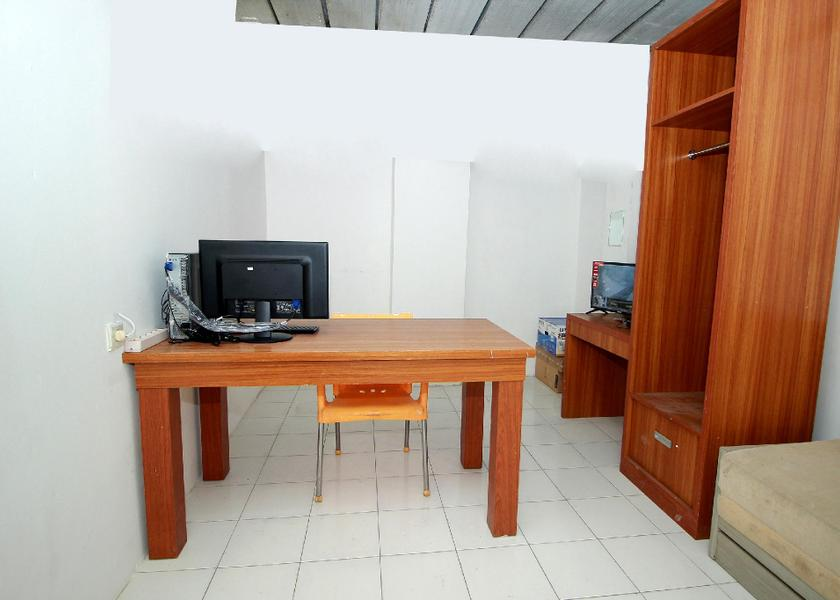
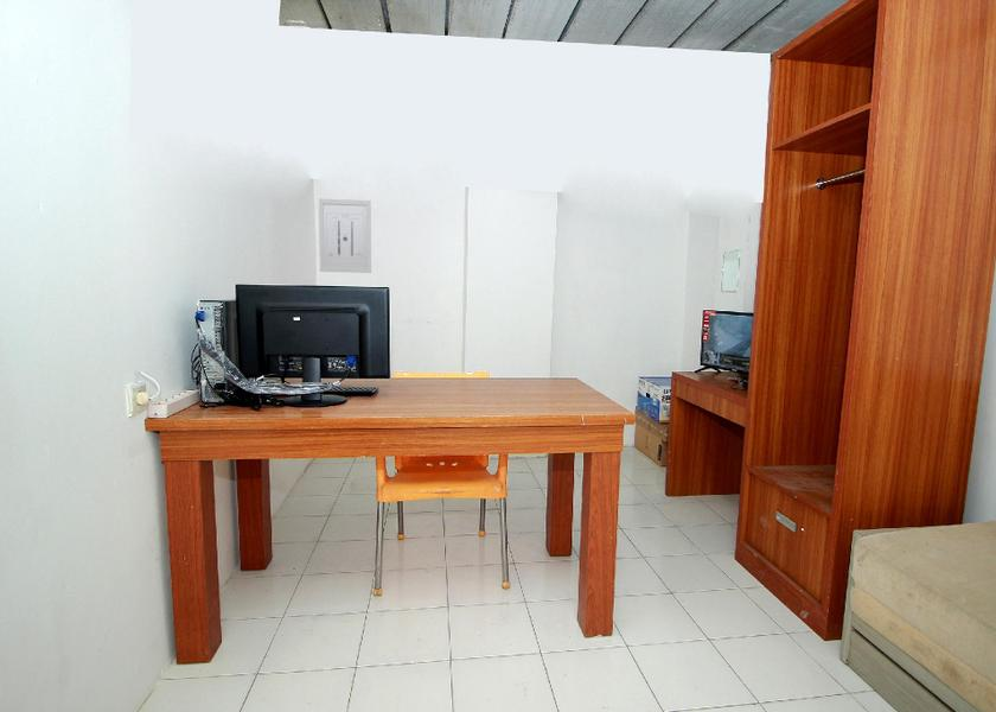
+ wall art (345, 236)
